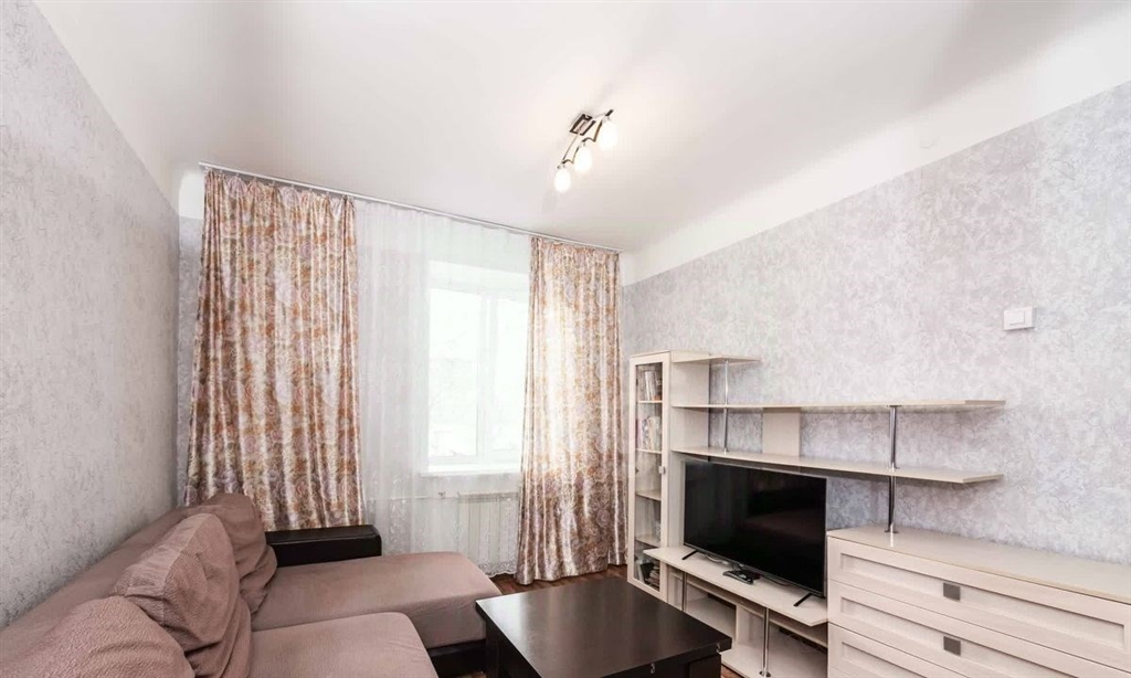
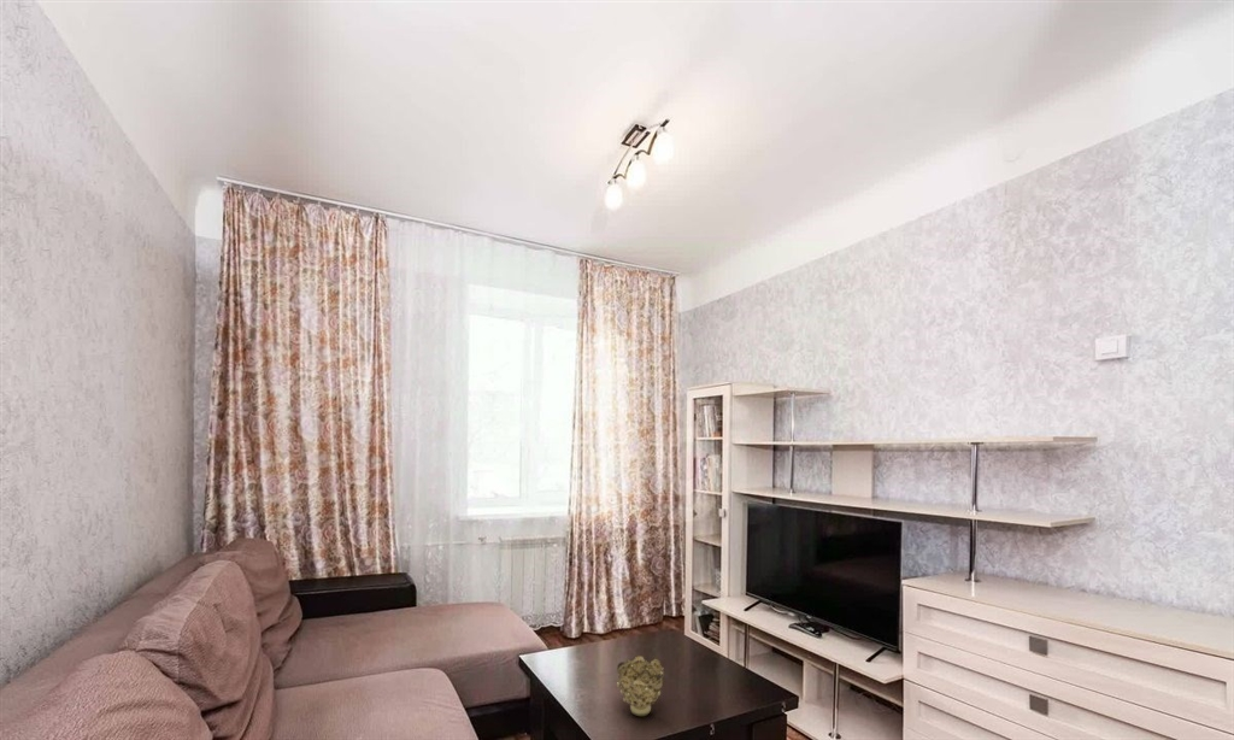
+ decorative bowl (640, 689)
